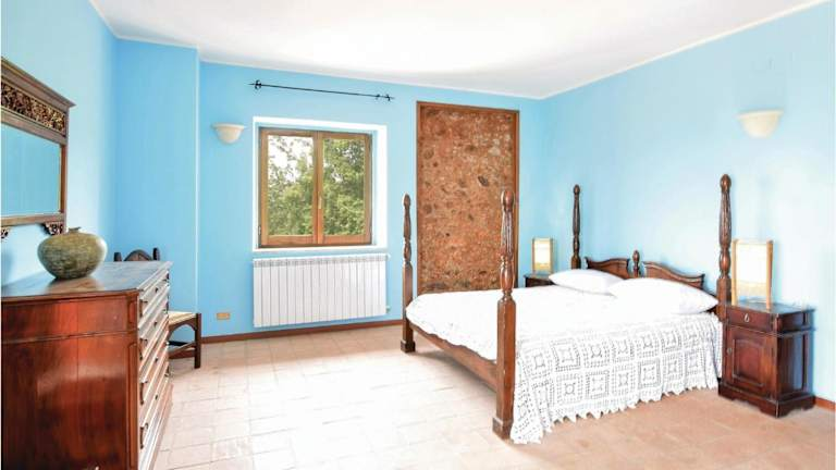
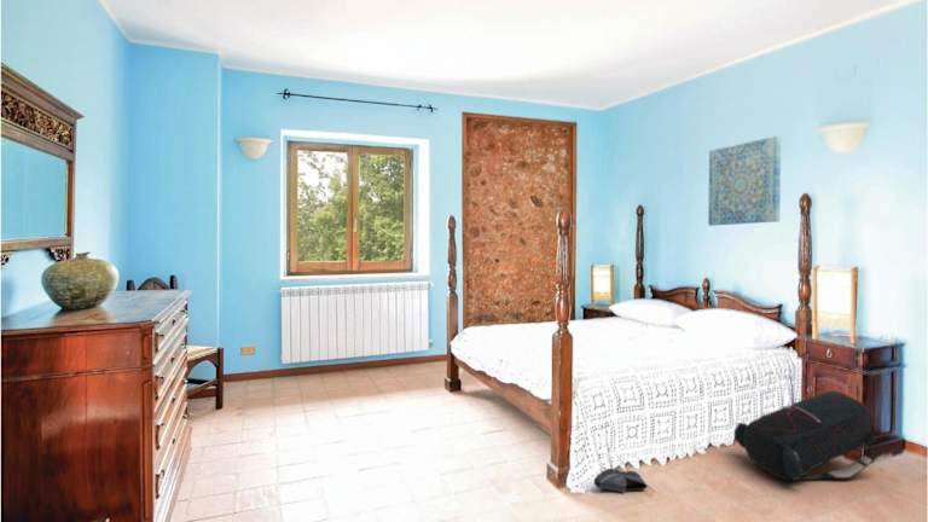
+ wall art (742, 184)
+ backpack (799, 429)
+ shoe (621, 481)
